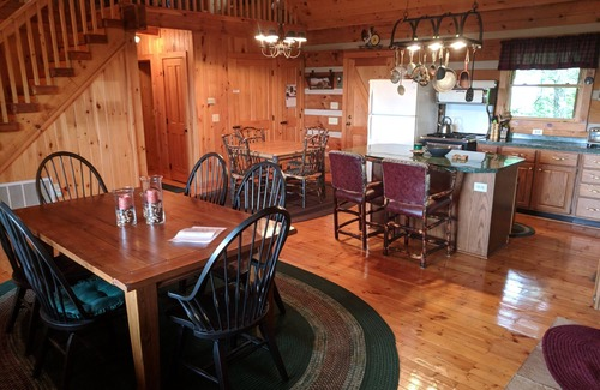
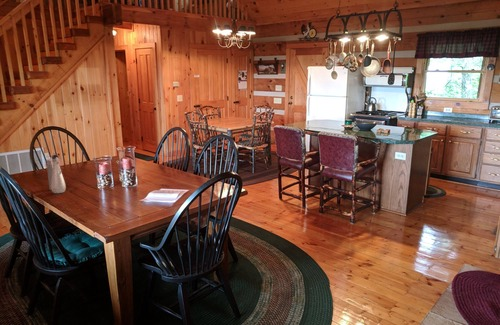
+ water bottle (55, 173)
